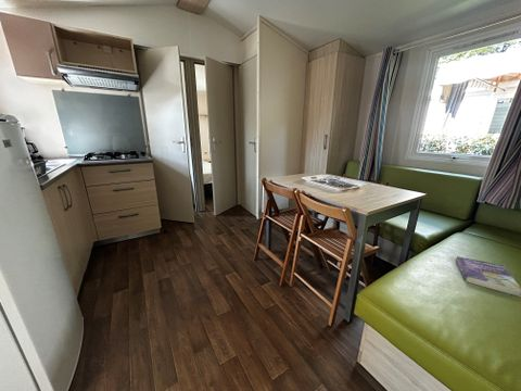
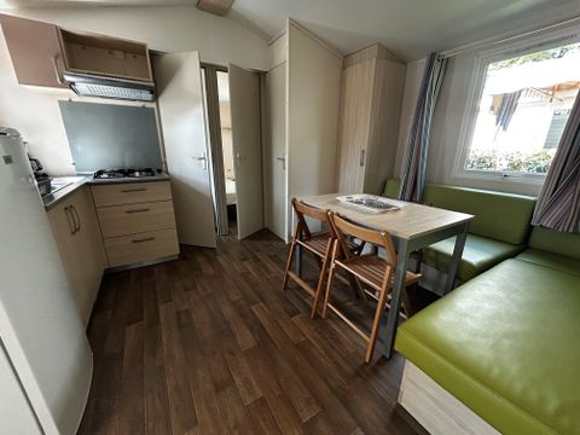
- book (485, 273)
